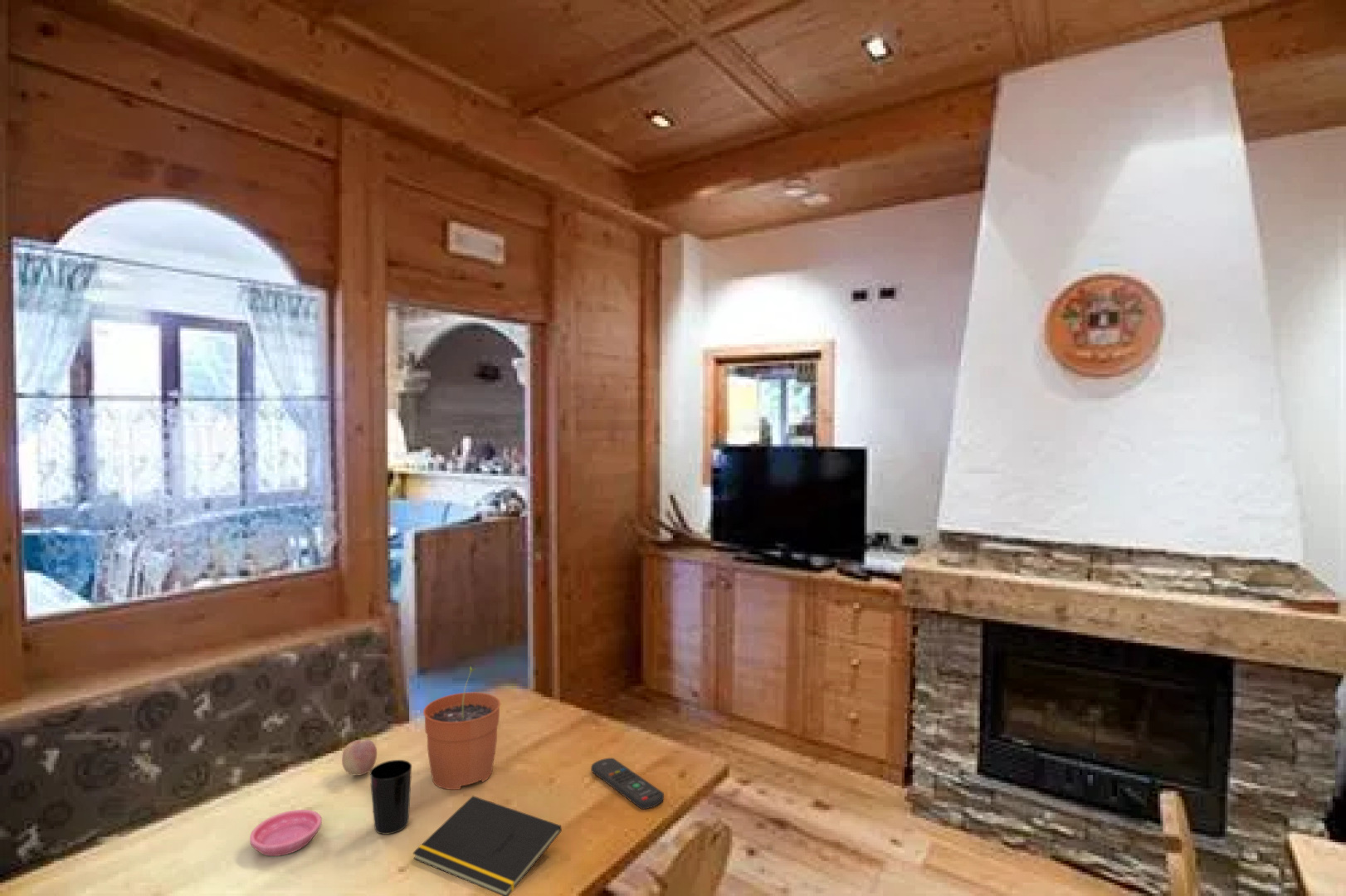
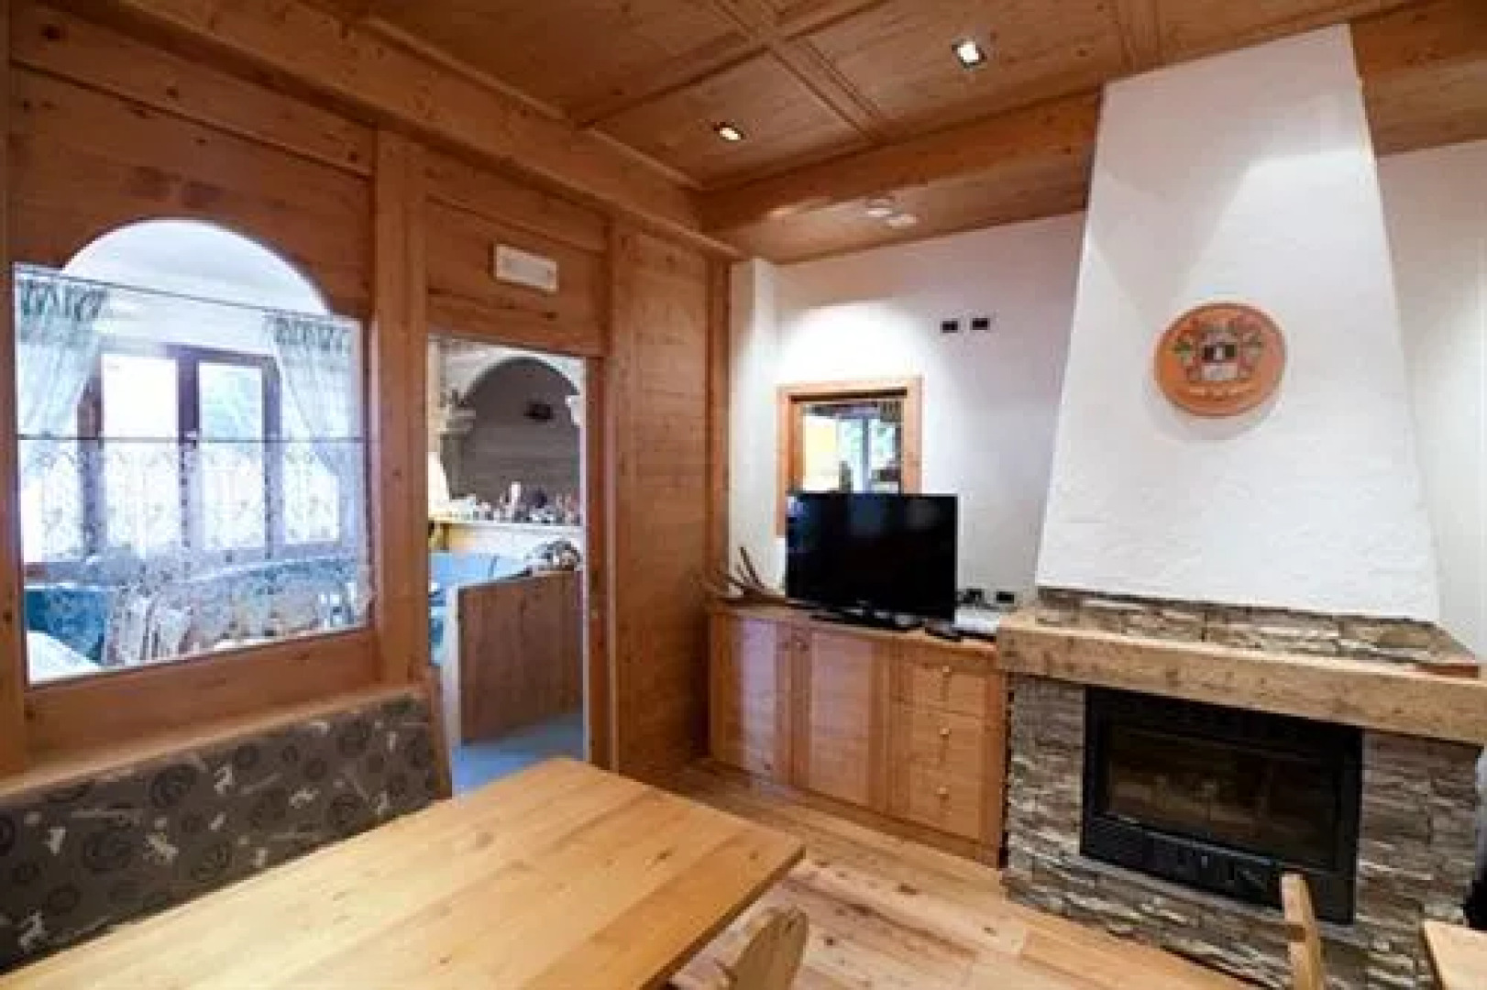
- saucer (286, 834)
- plant pot (462, 723)
- remote control (626, 782)
- cup (391, 797)
- fruit (359, 757)
- notepad (488, 841)
